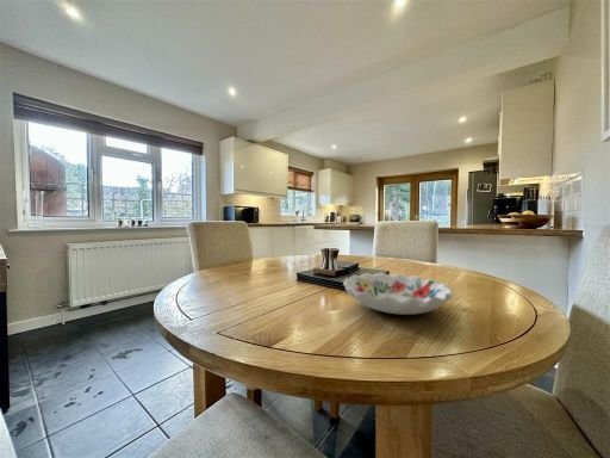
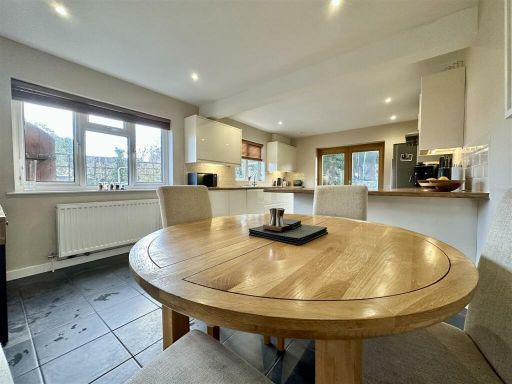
- decorative bowl (393, 293)
